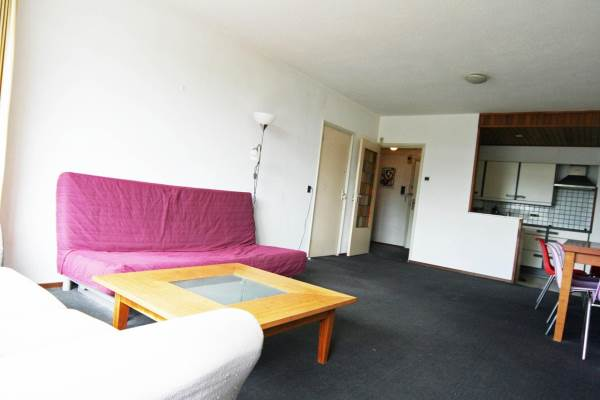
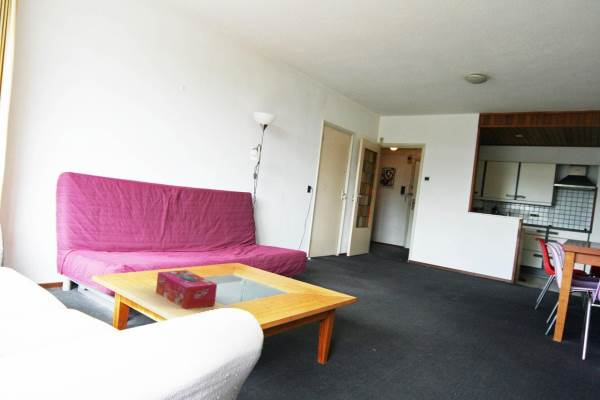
+ tissue box (185, 288)
